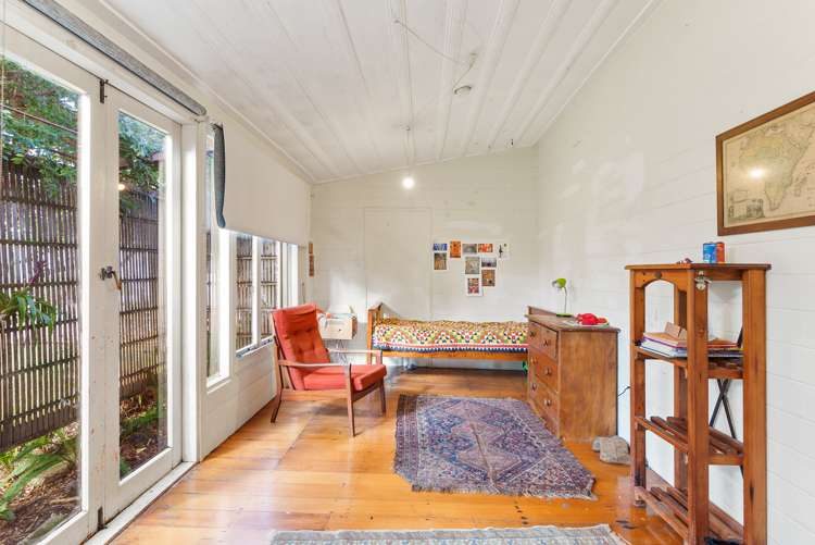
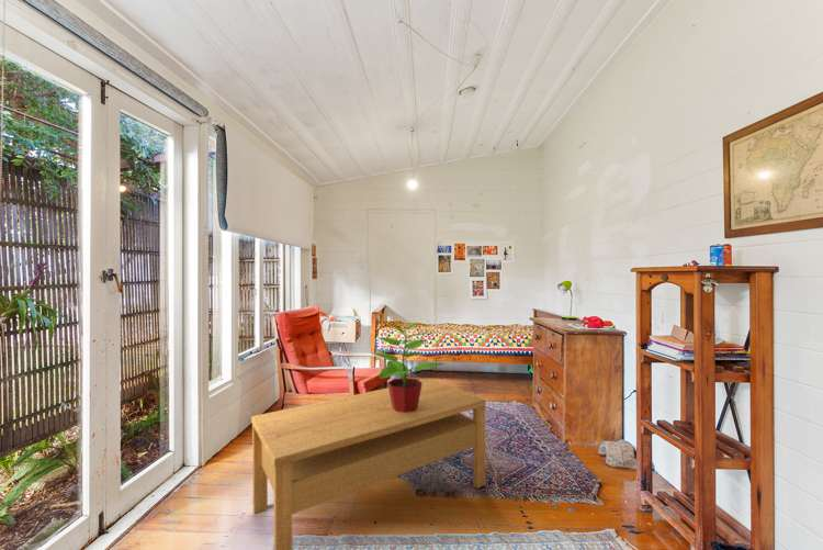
+ potted plant (404, 363)
+ coffee table (375, 452)
